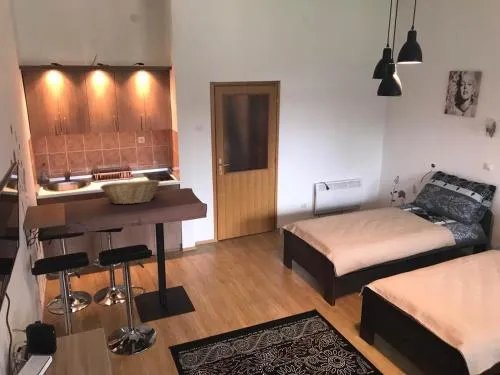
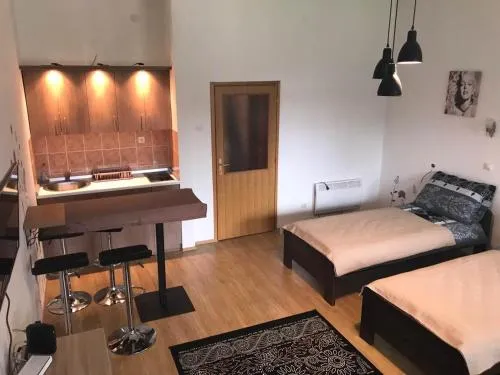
- fruit basket (130, 189)
